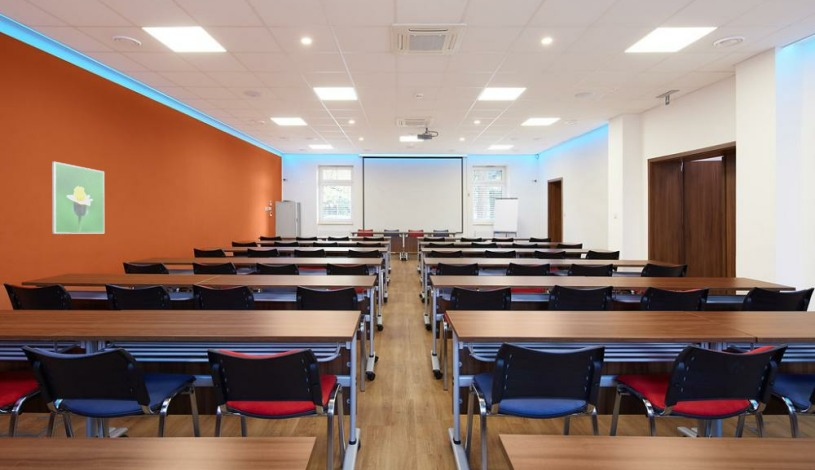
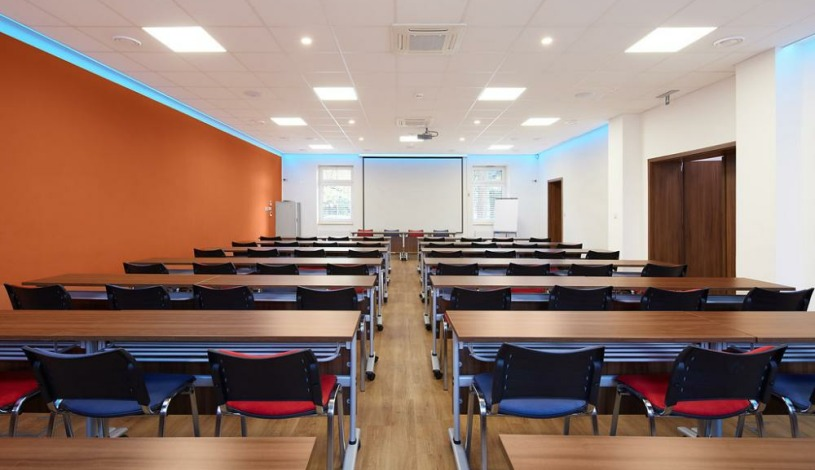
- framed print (80, 200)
